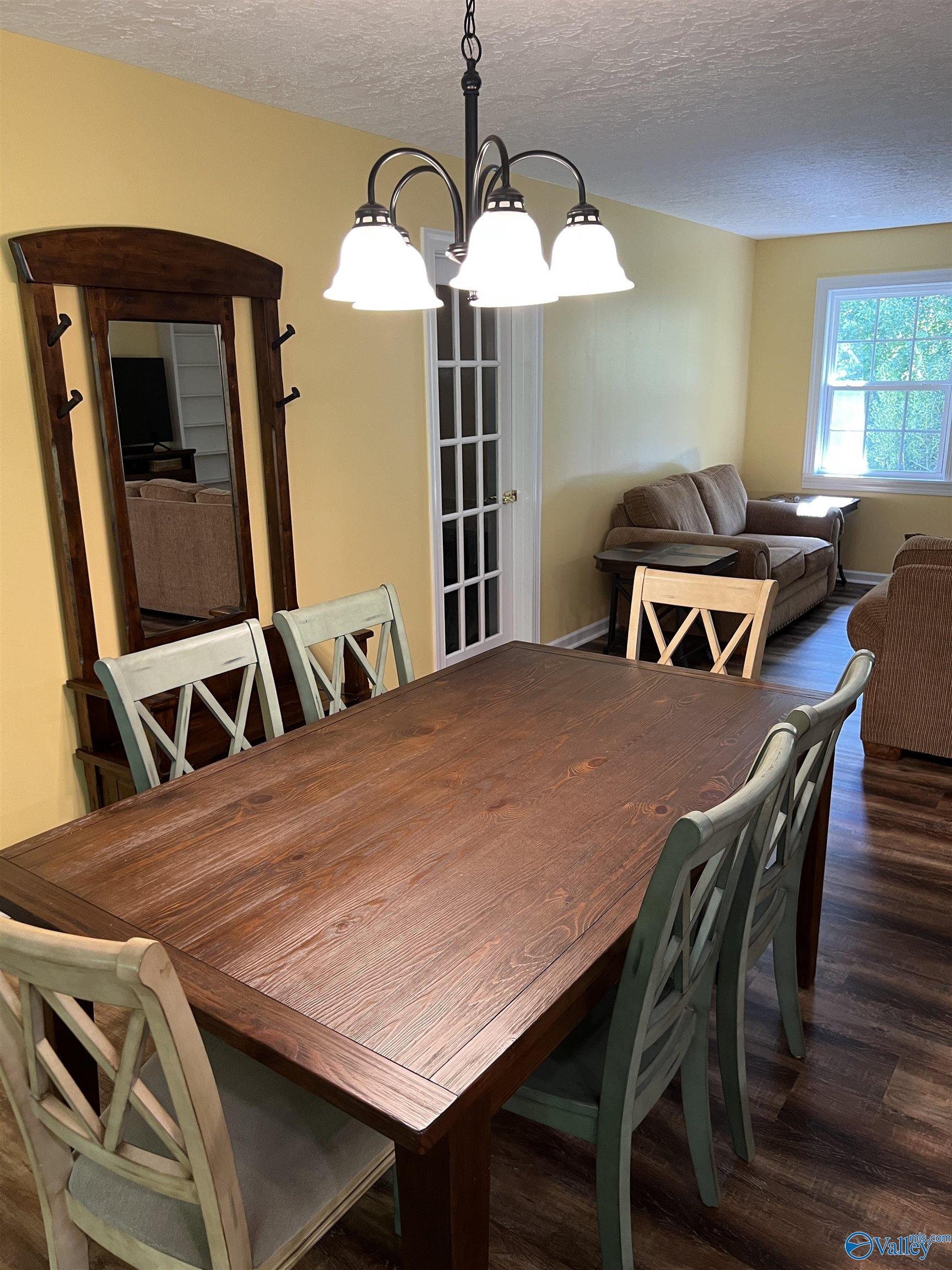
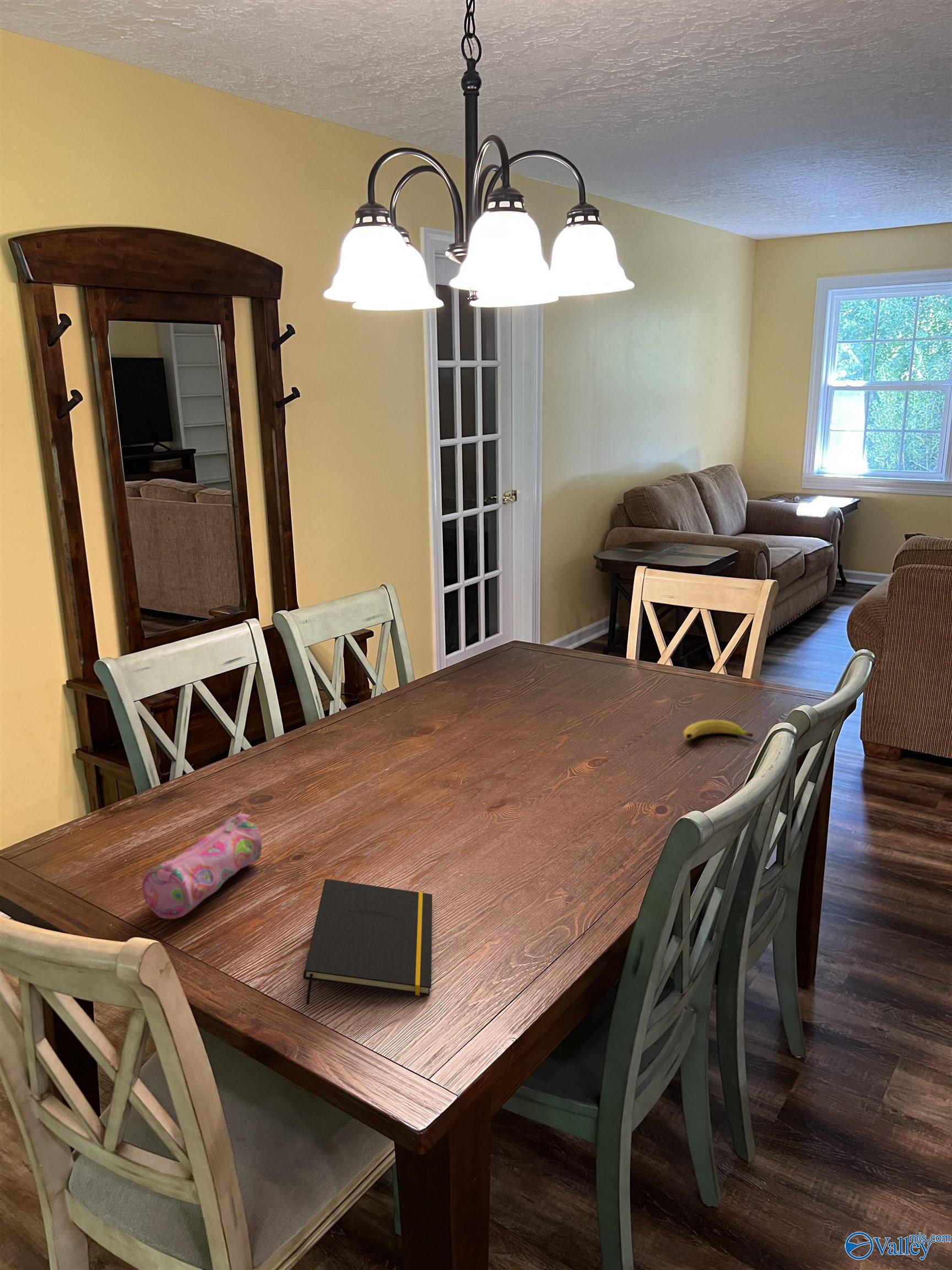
+ pencil case (206, 863)
+ notepad (373, 933)
+ fruit (718, 732)
